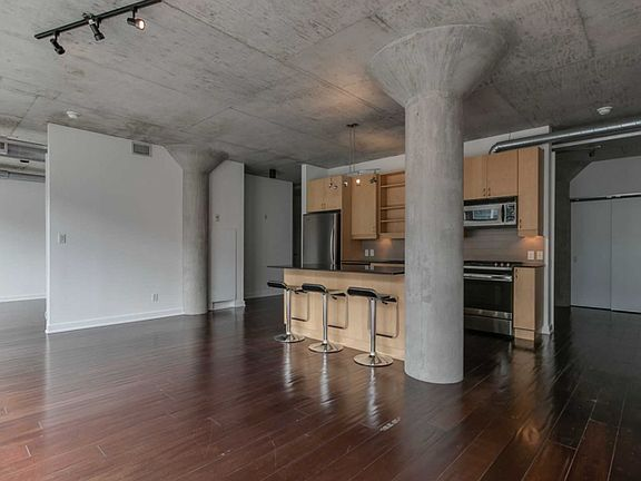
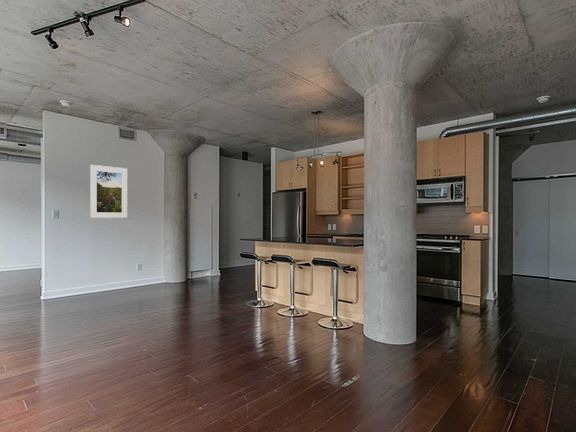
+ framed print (109, 192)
